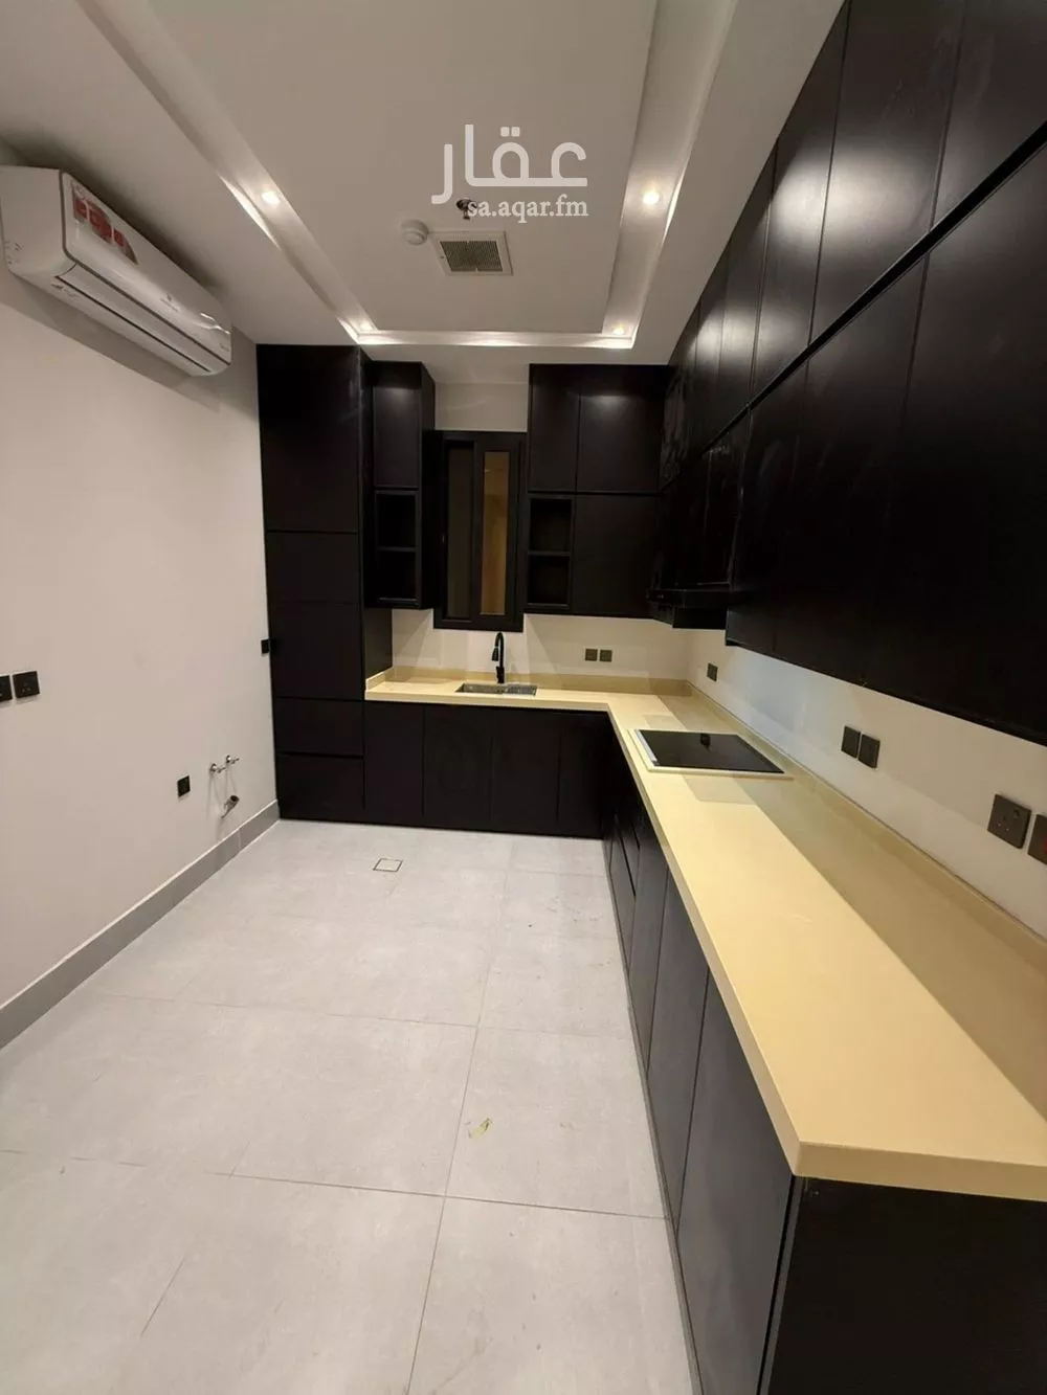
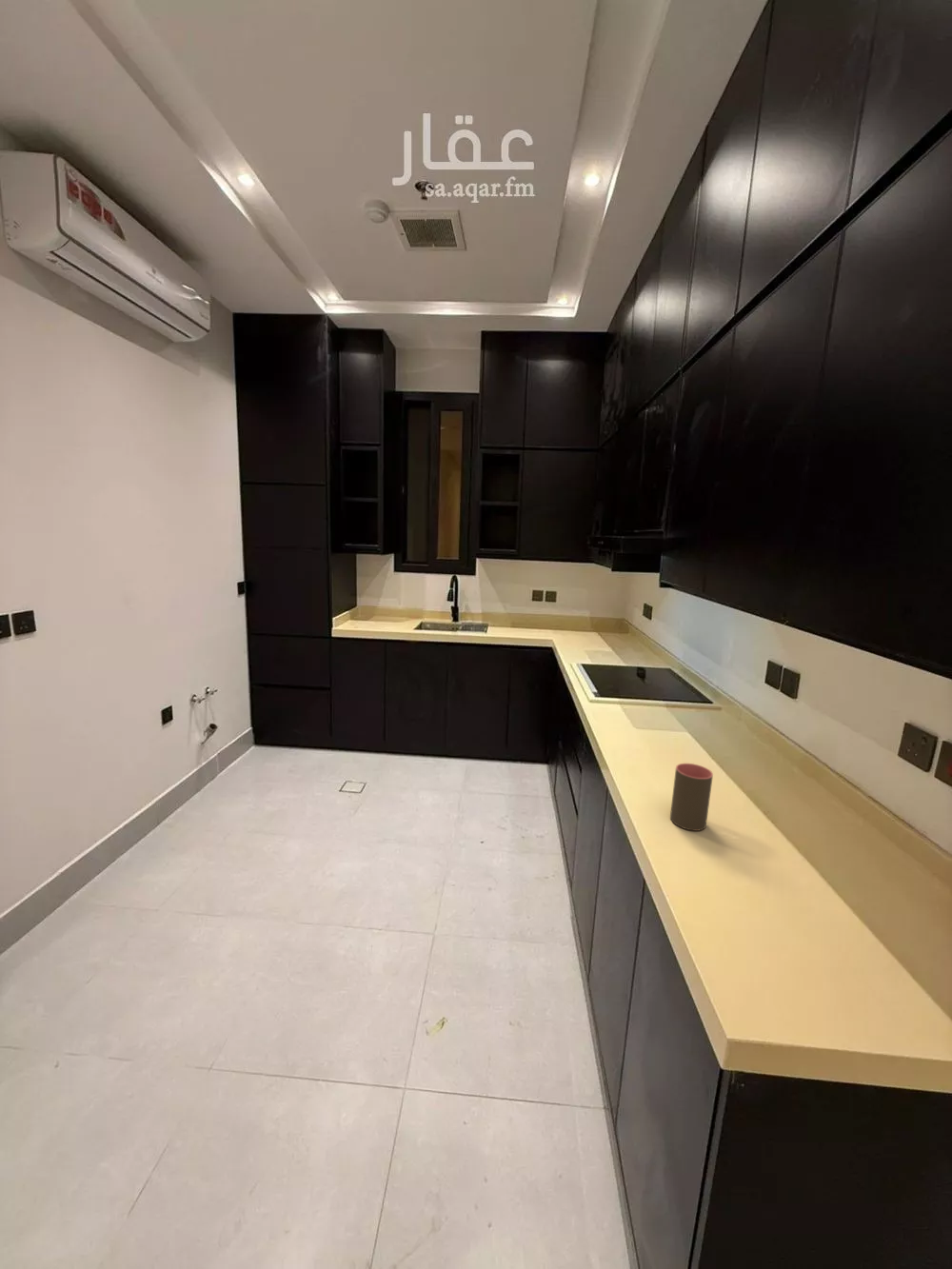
+ cup (690, 796)
